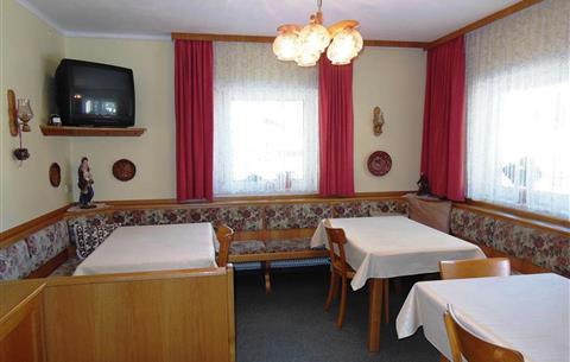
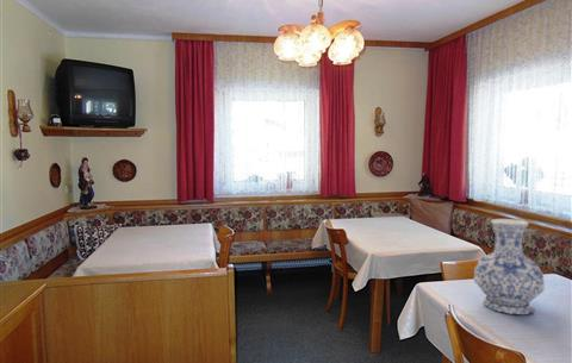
+ vase (508, 263)
